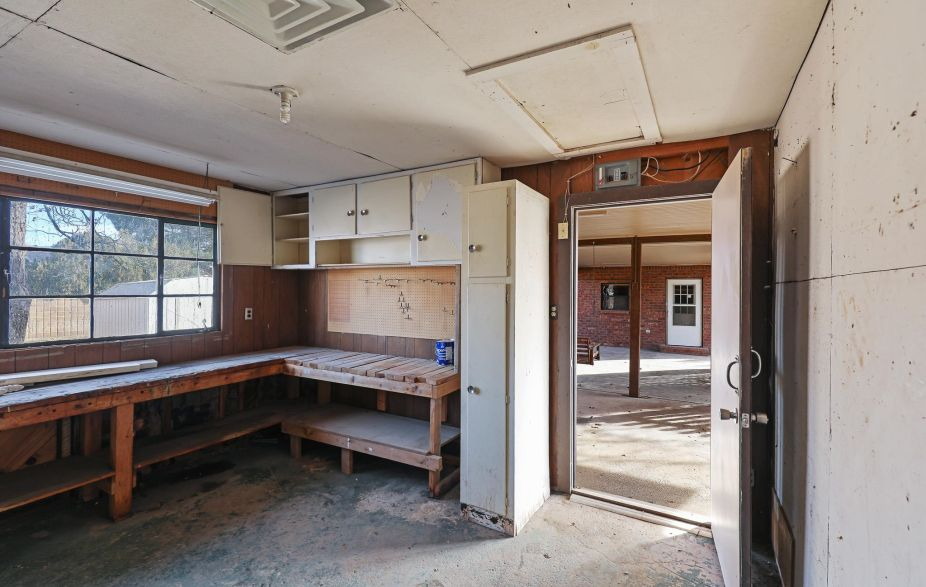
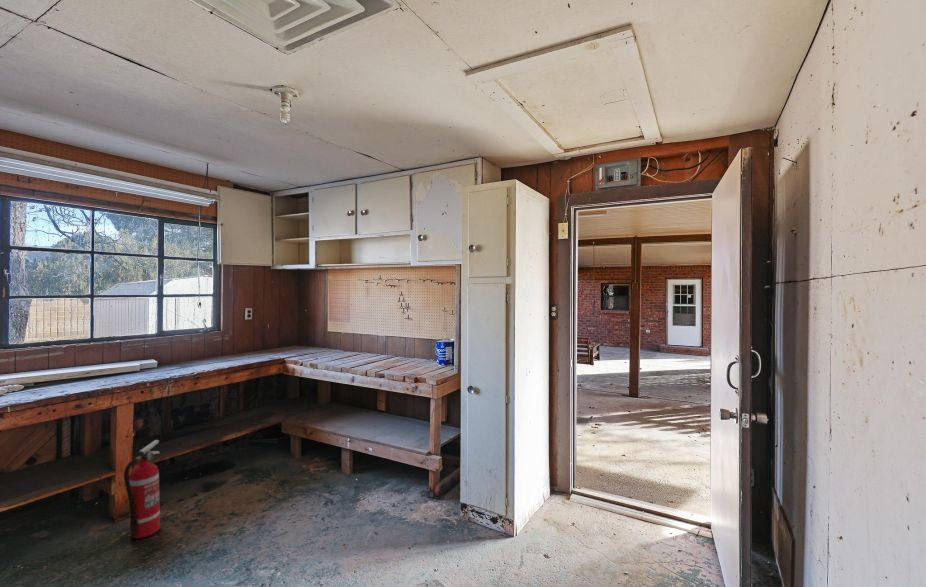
+ fire extinguisher (142, 490)
